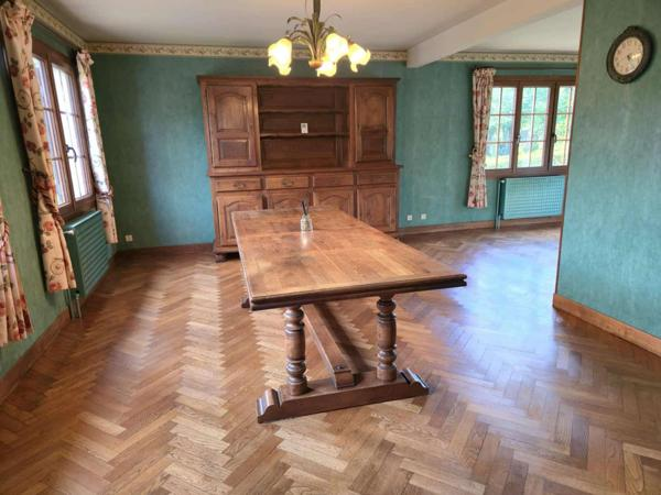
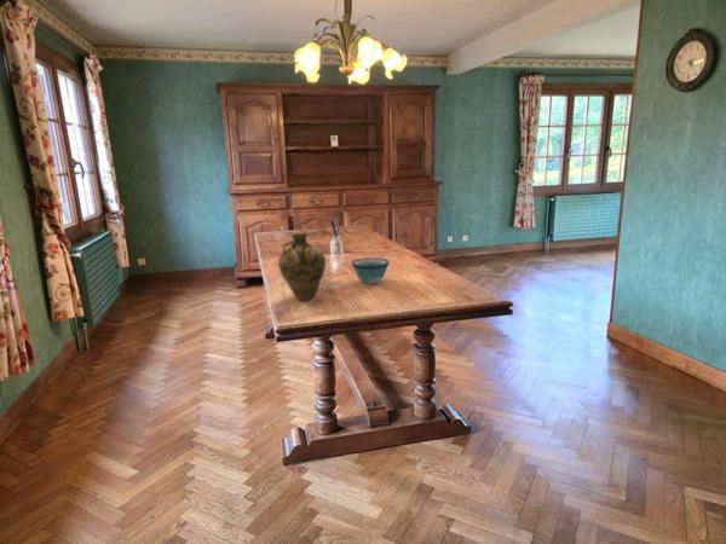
+ jug (301, 266)
+ bowl (370, 271)
